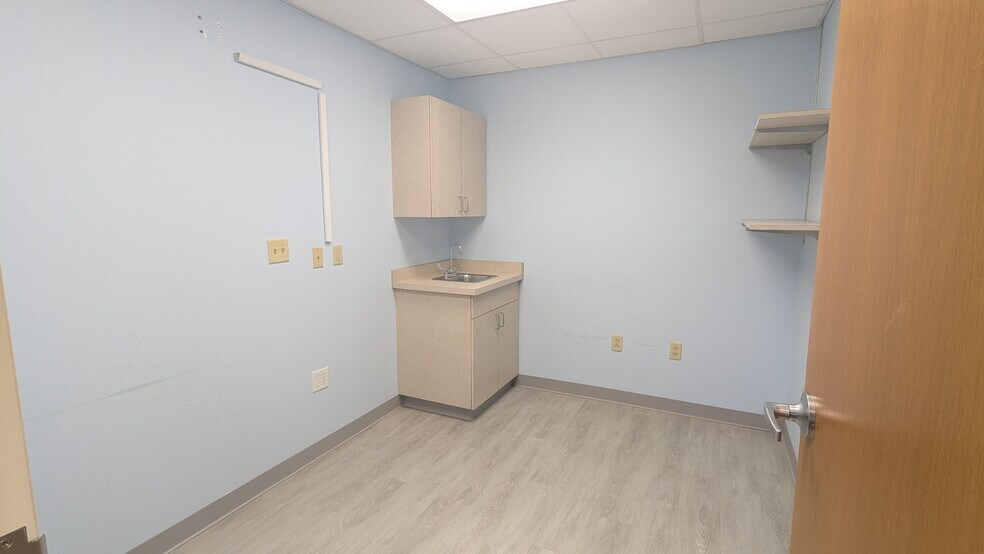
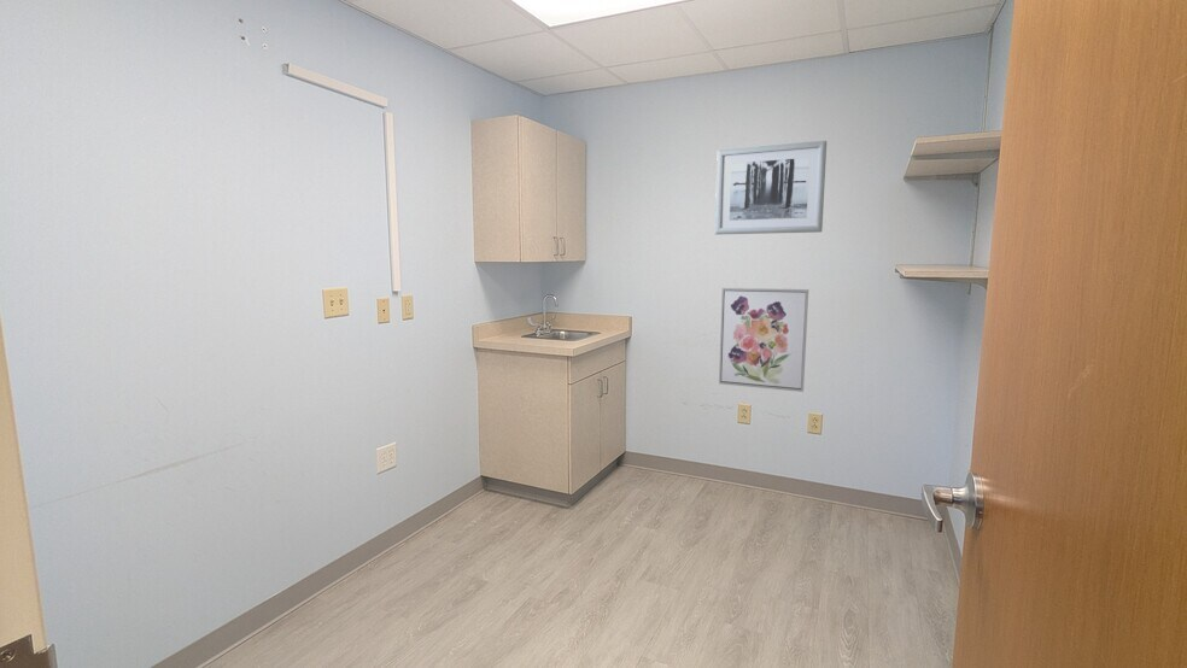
+ wall art (761, 338)
+ wall art (767, 189)
